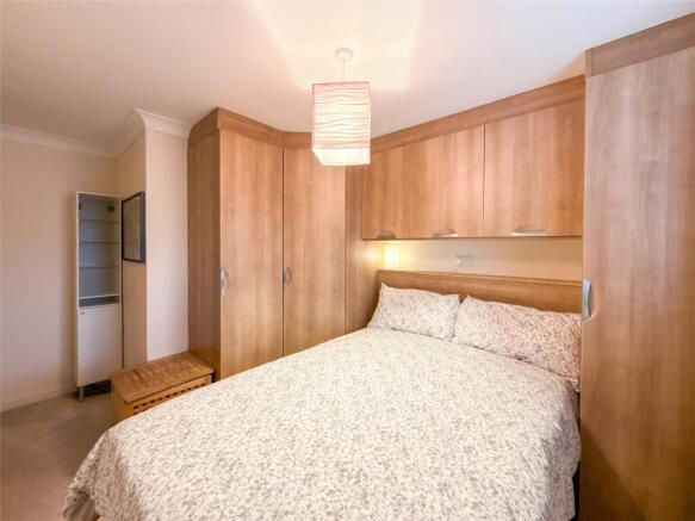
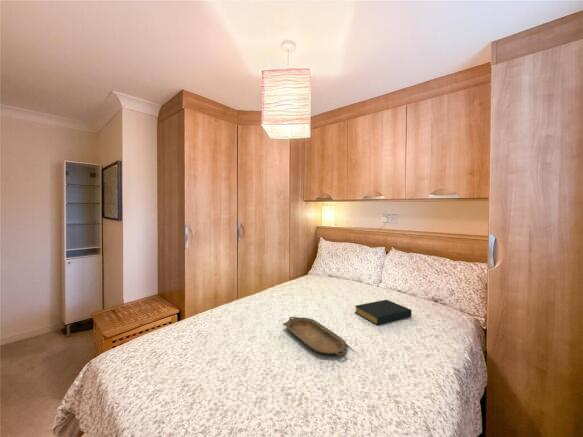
+ serving tray (313, 335)
+ hardback book (382, 311)
